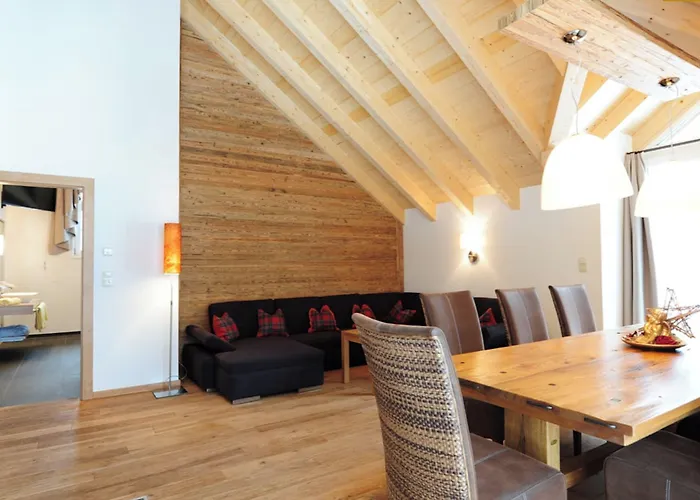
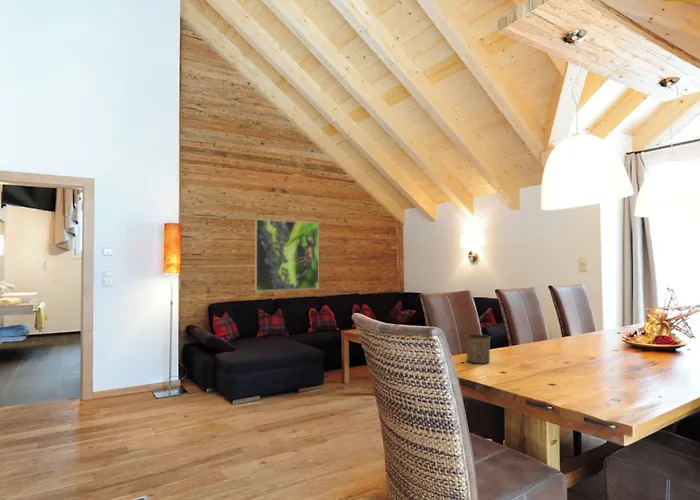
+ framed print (288, 255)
+ cup (478, 348)
